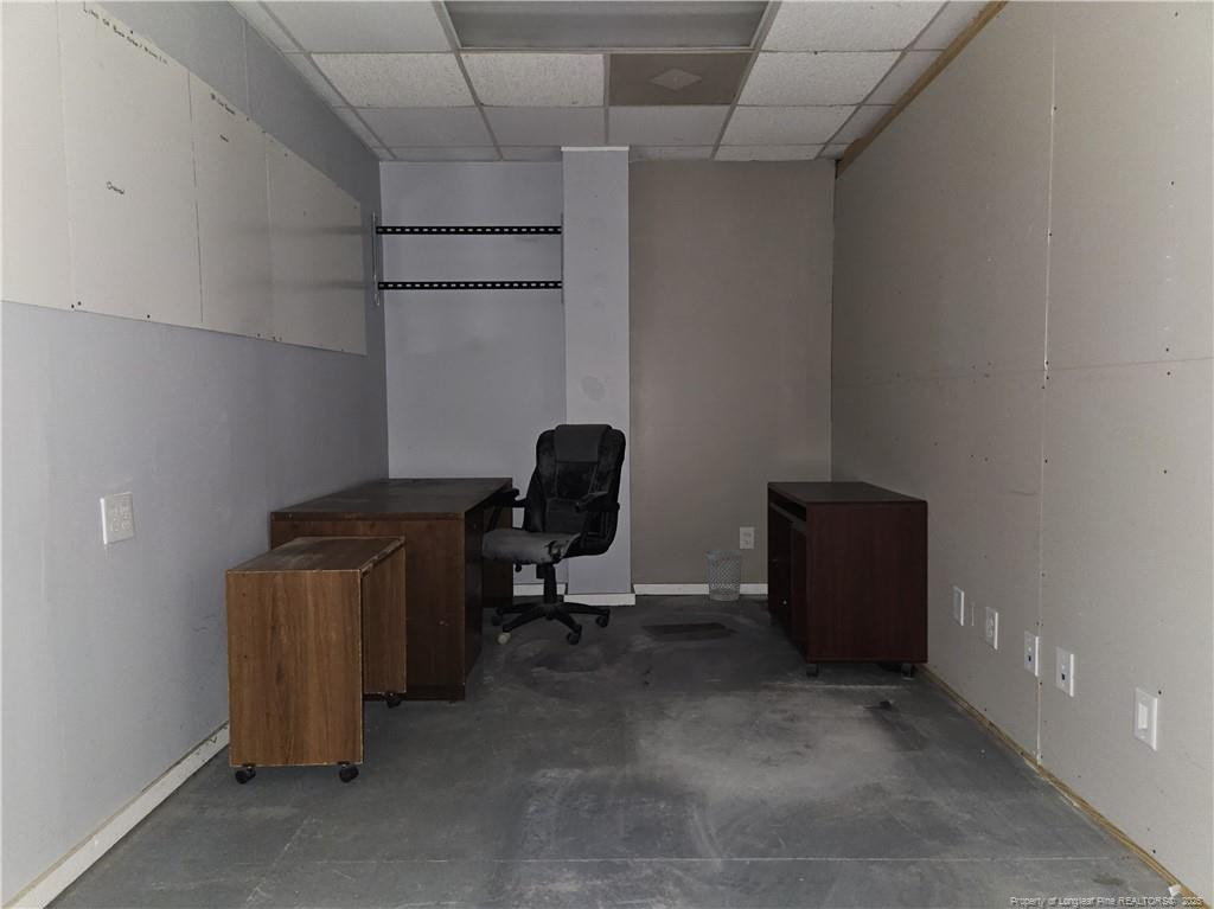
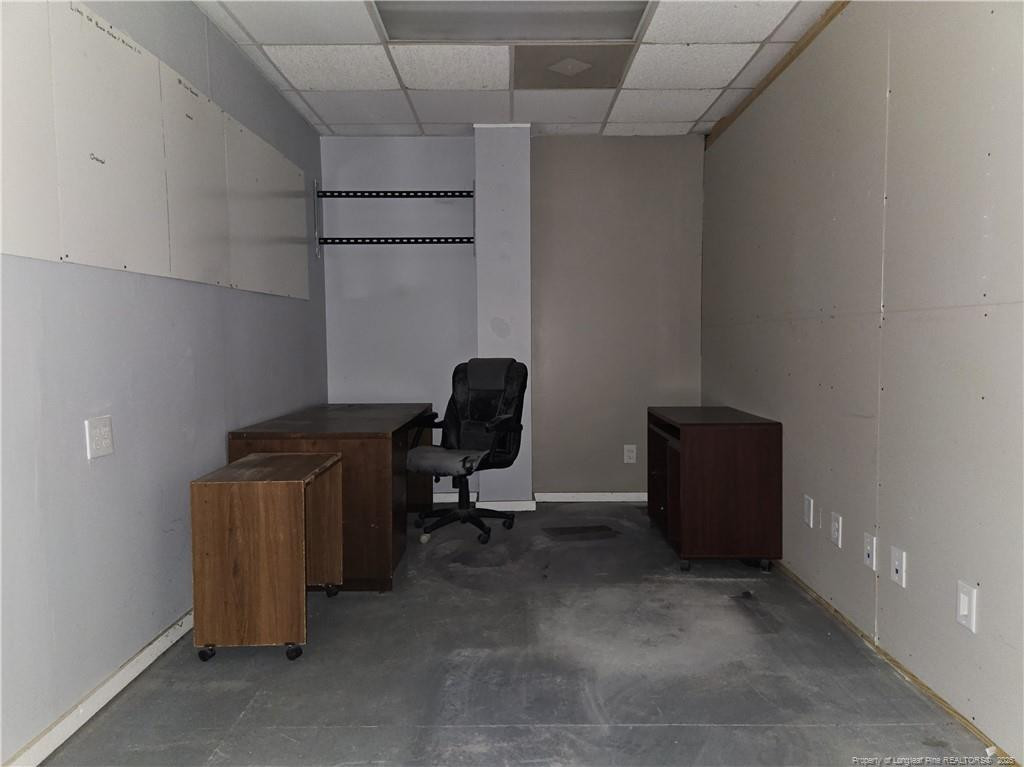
- wastebasket (724, 575)
